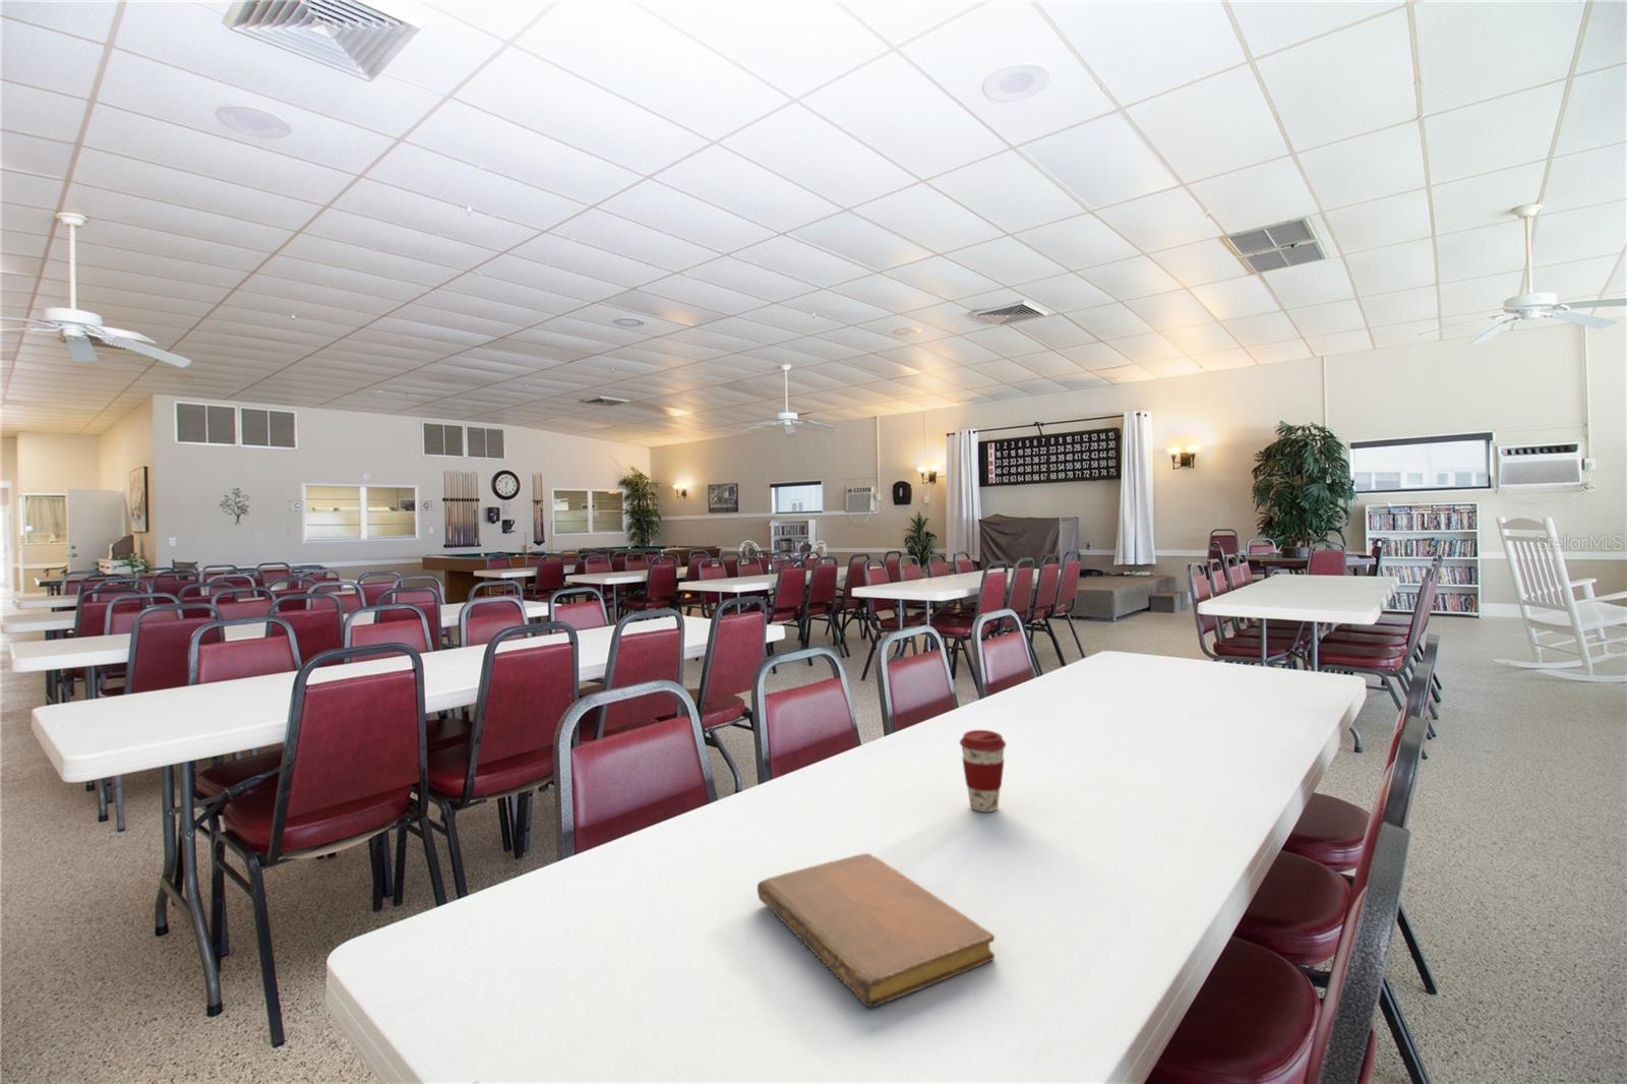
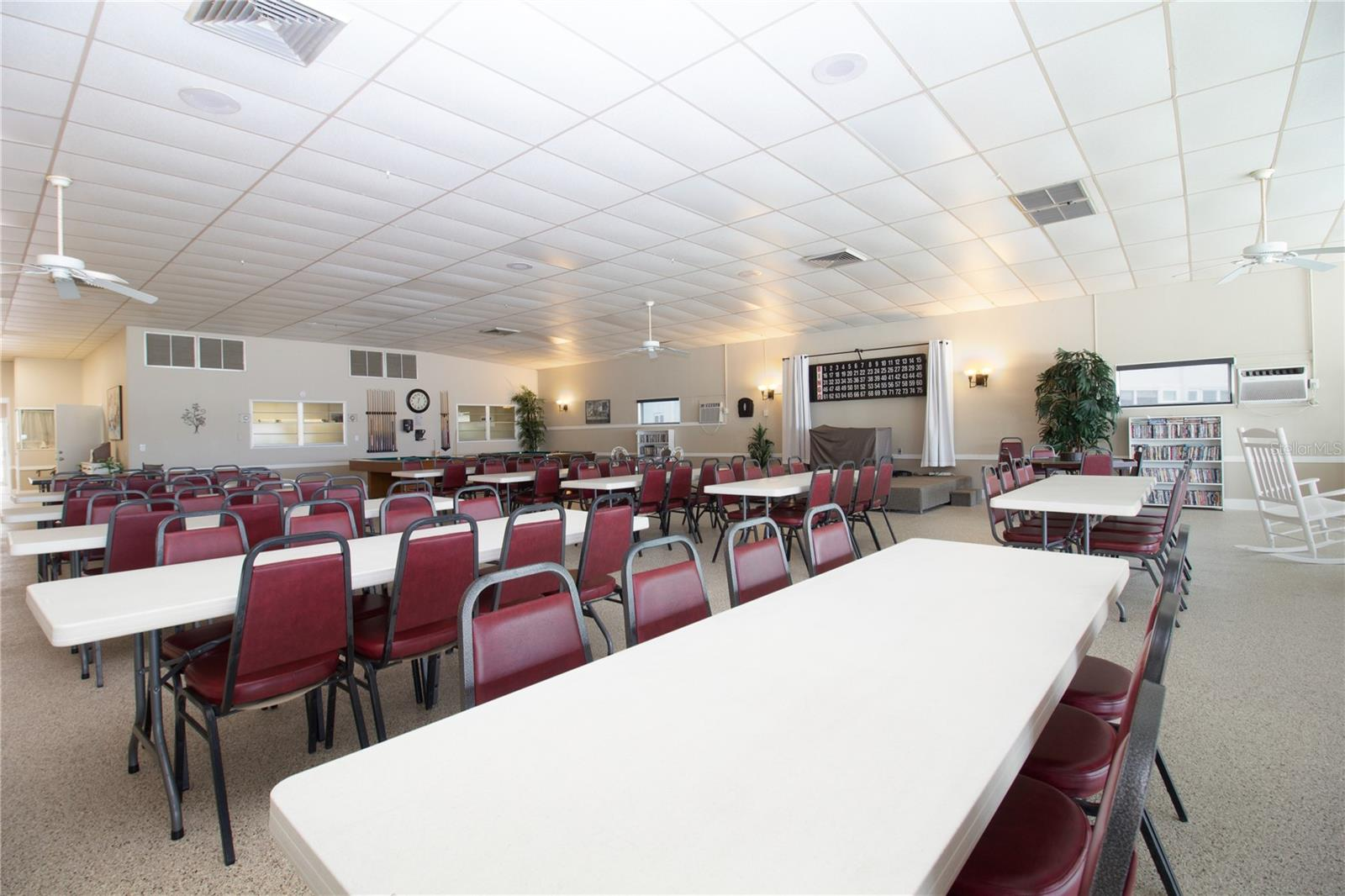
- notebook (867, 916)
- coffee cup (982, 771)
